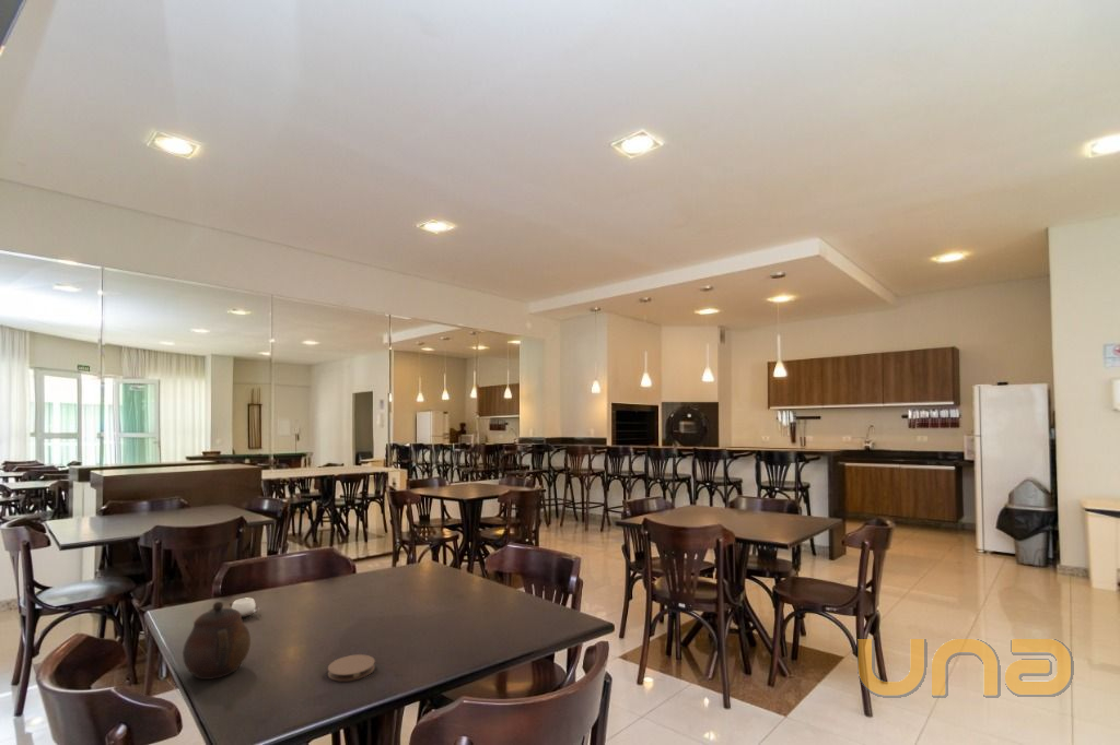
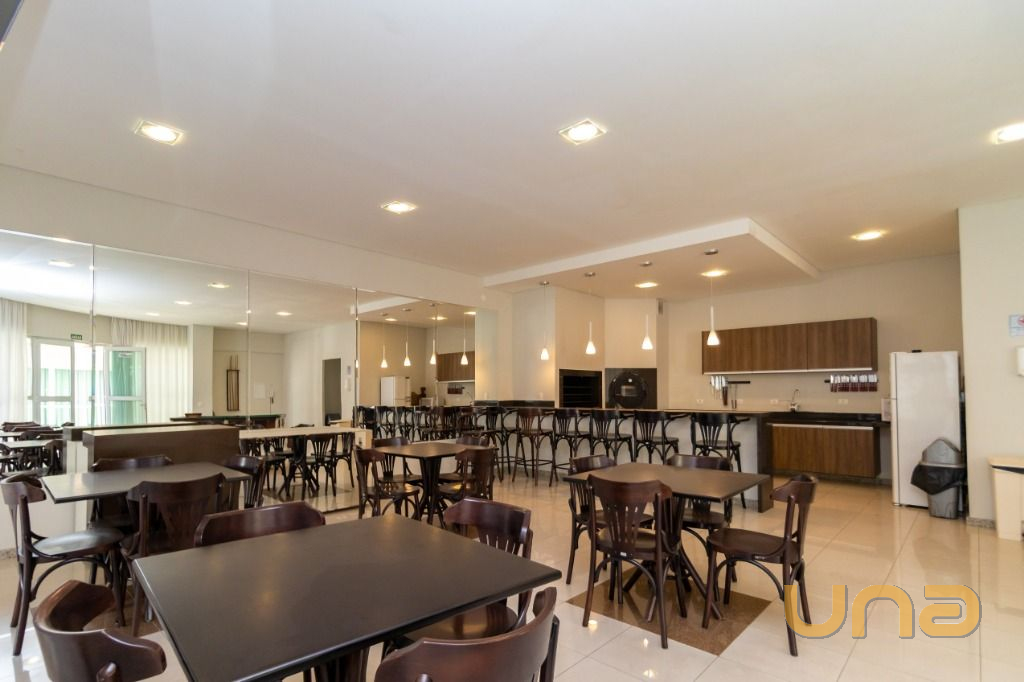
- cup (243, 608)
- coaster (351, 666)
- teapot (217, 637)
